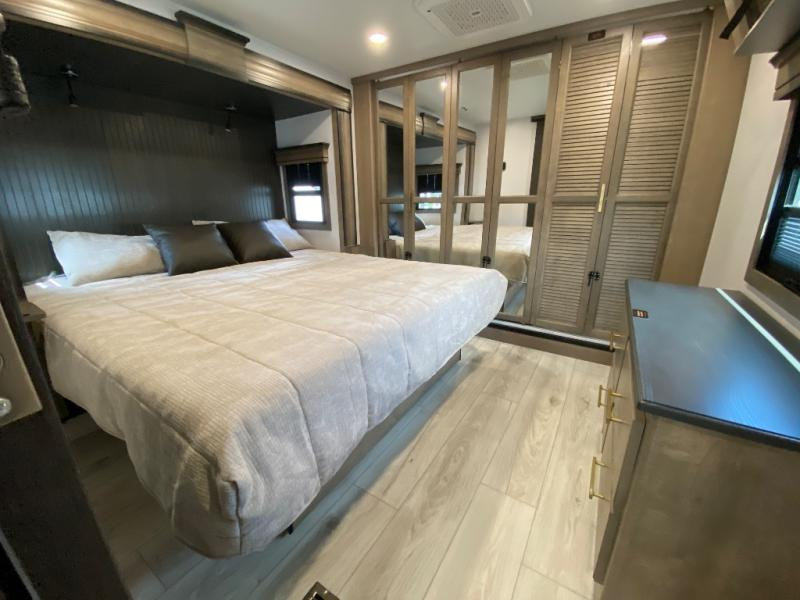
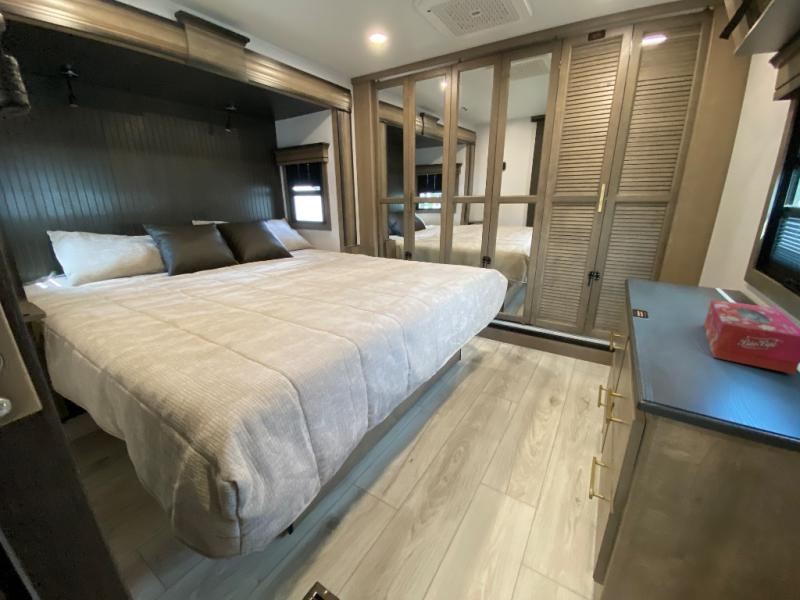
+ tissue box (747, 331)
